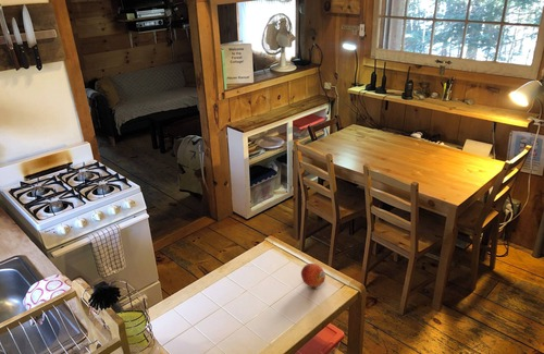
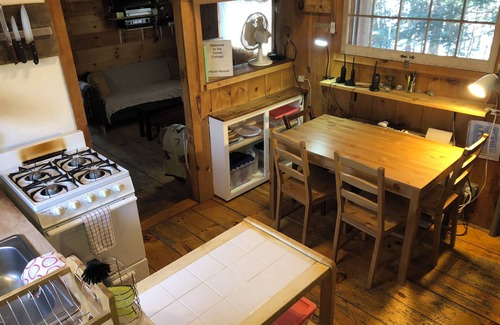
- fruit (313, 276)
